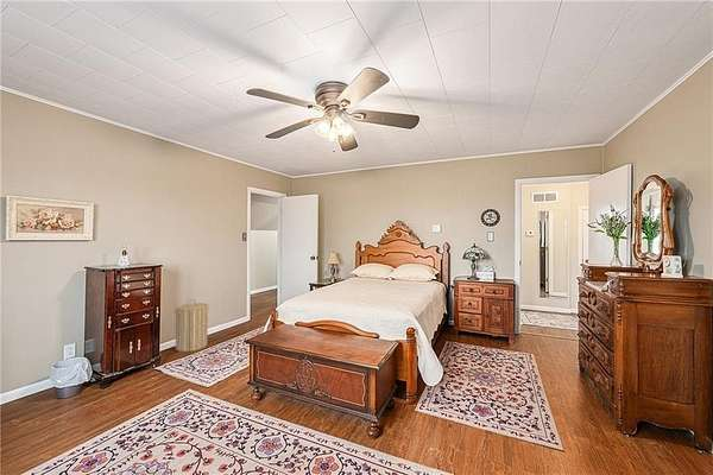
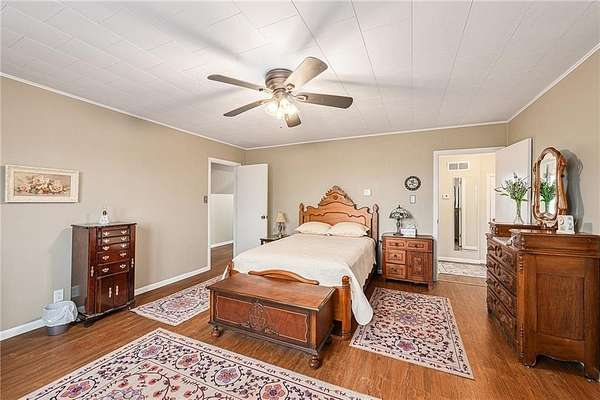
- laundry hamper (191, 323)
